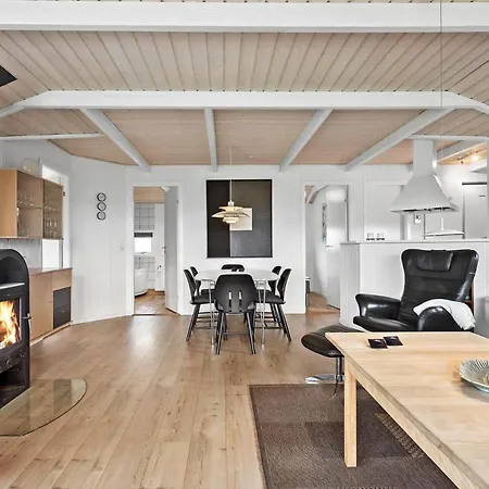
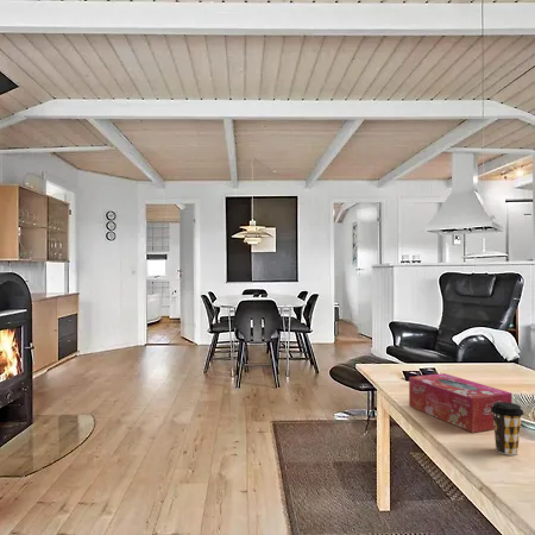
+ tissue box (457, 399)
+ coffee cup (506, 428)
